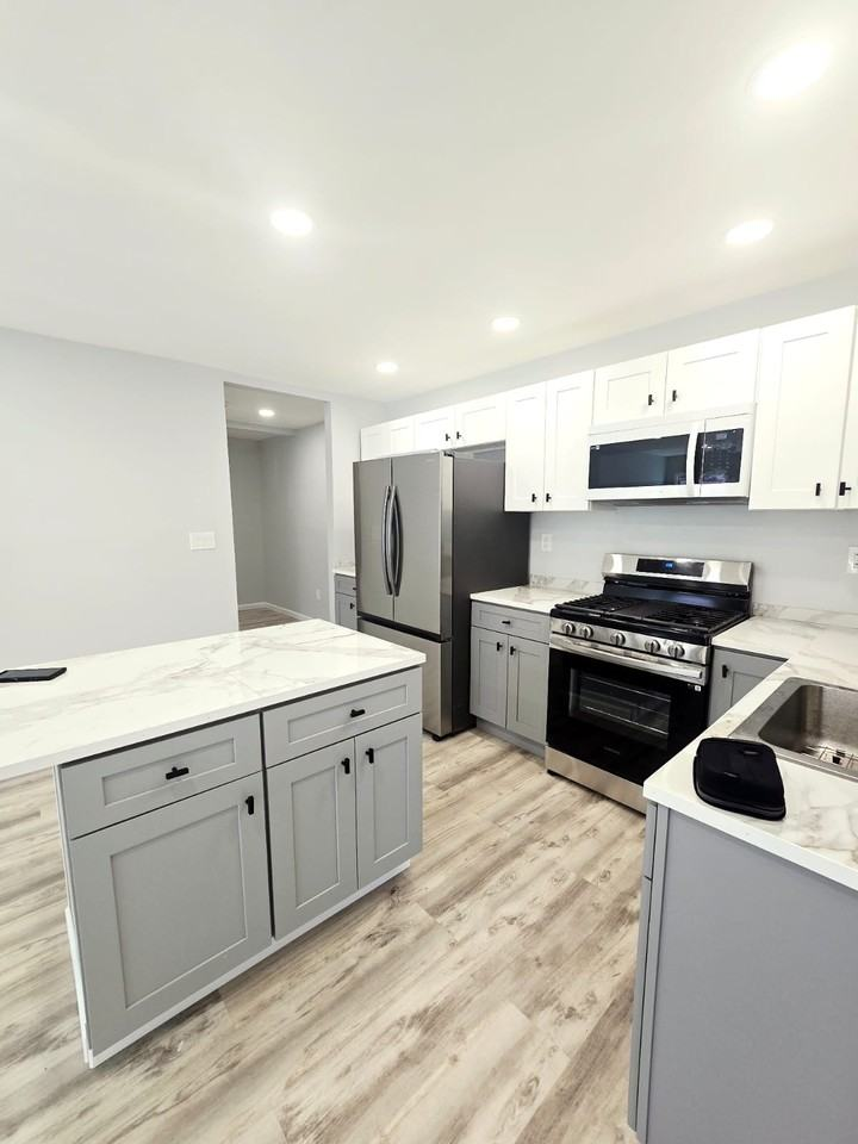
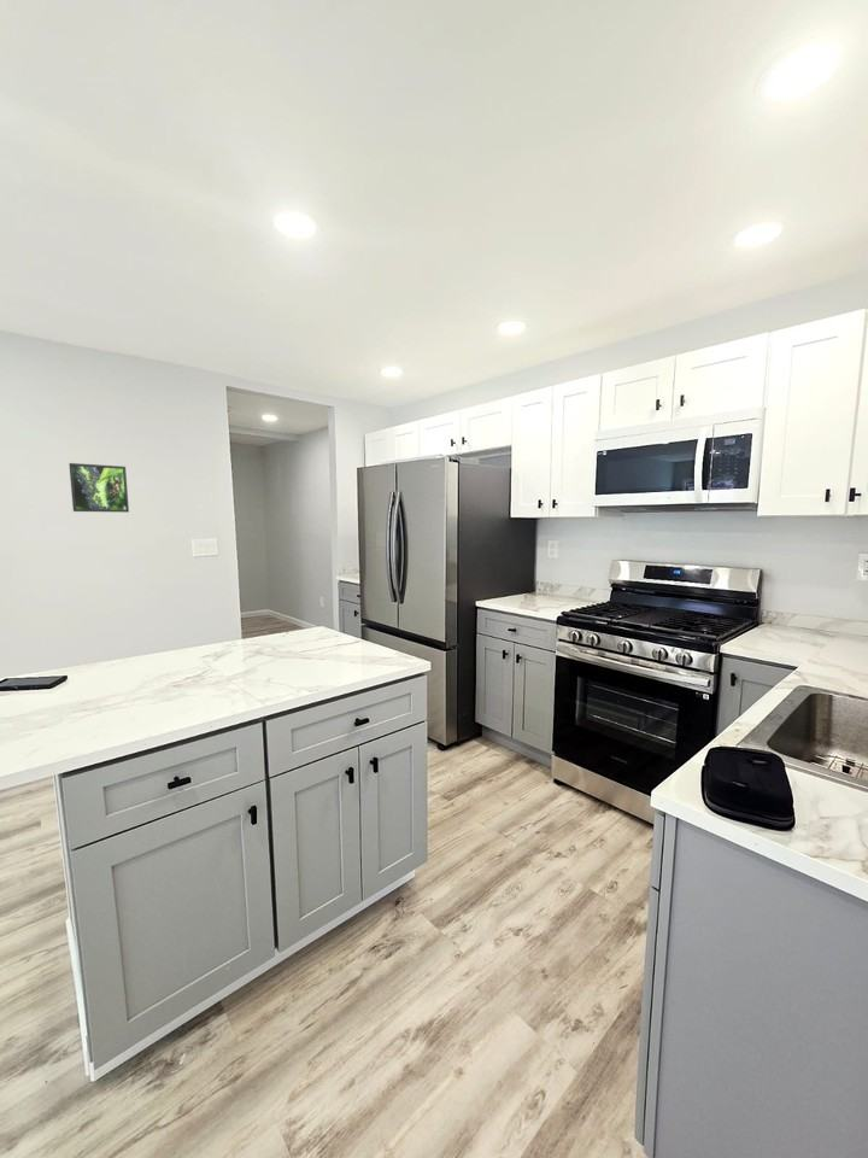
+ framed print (99, 487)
